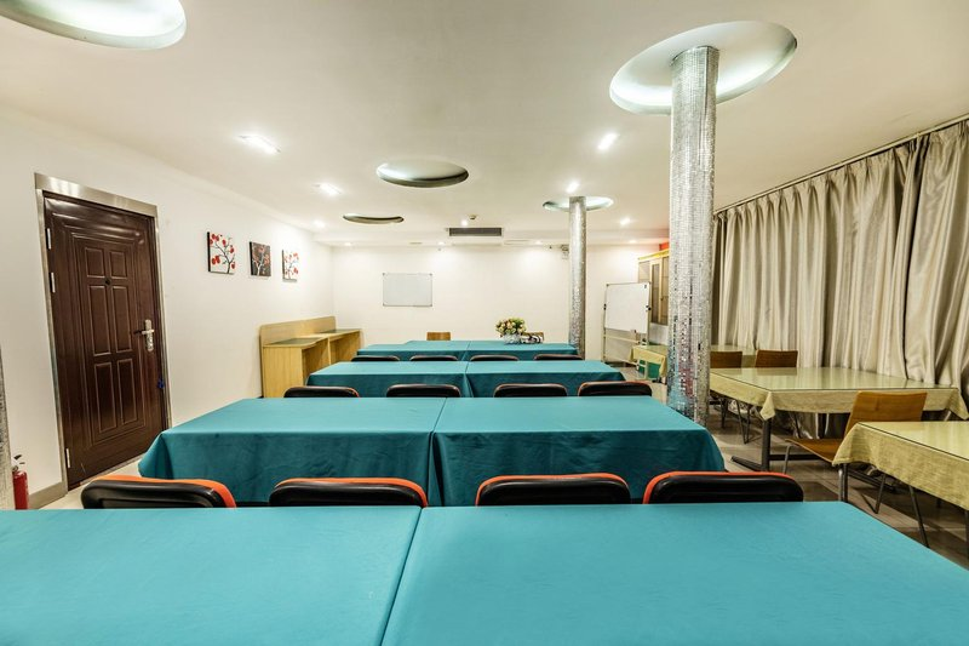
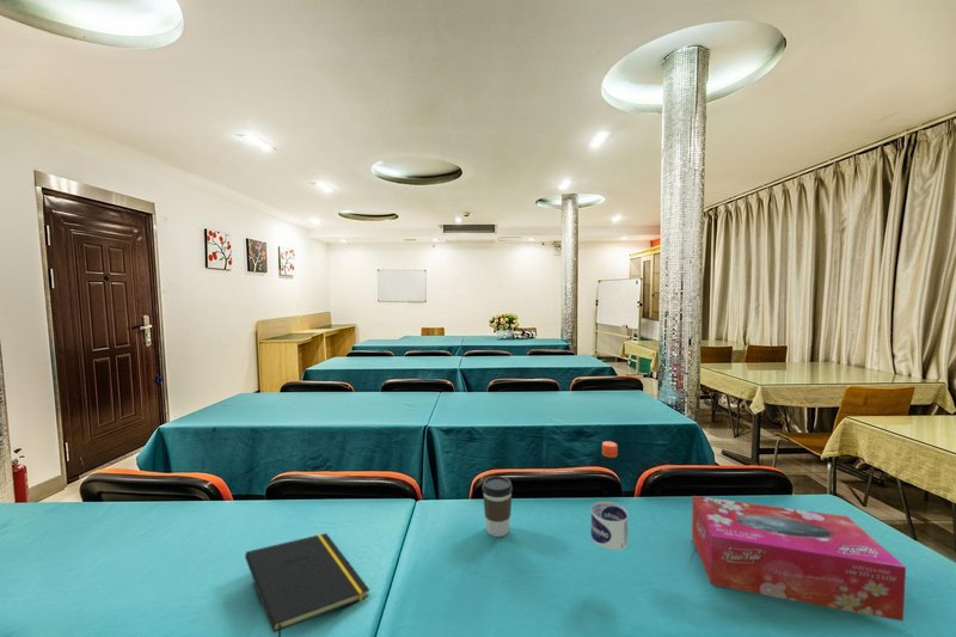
+ water bottle (608, 513)
+ tissue box (782, 549)
+ coffee cup (497, 506)
+ notepad (305, 572)
